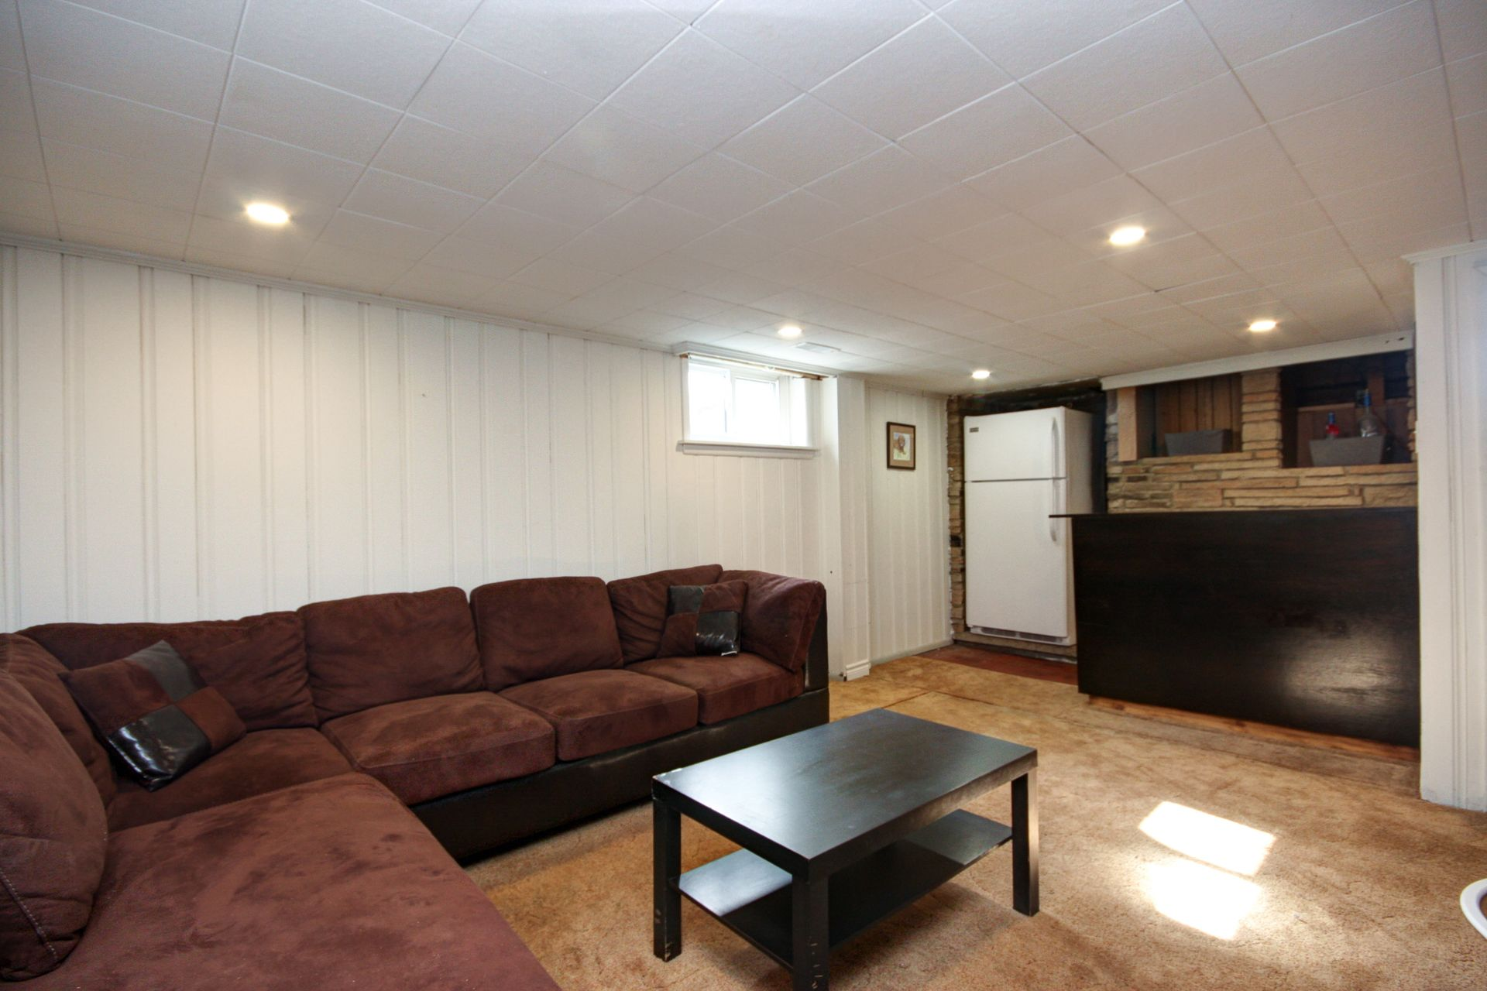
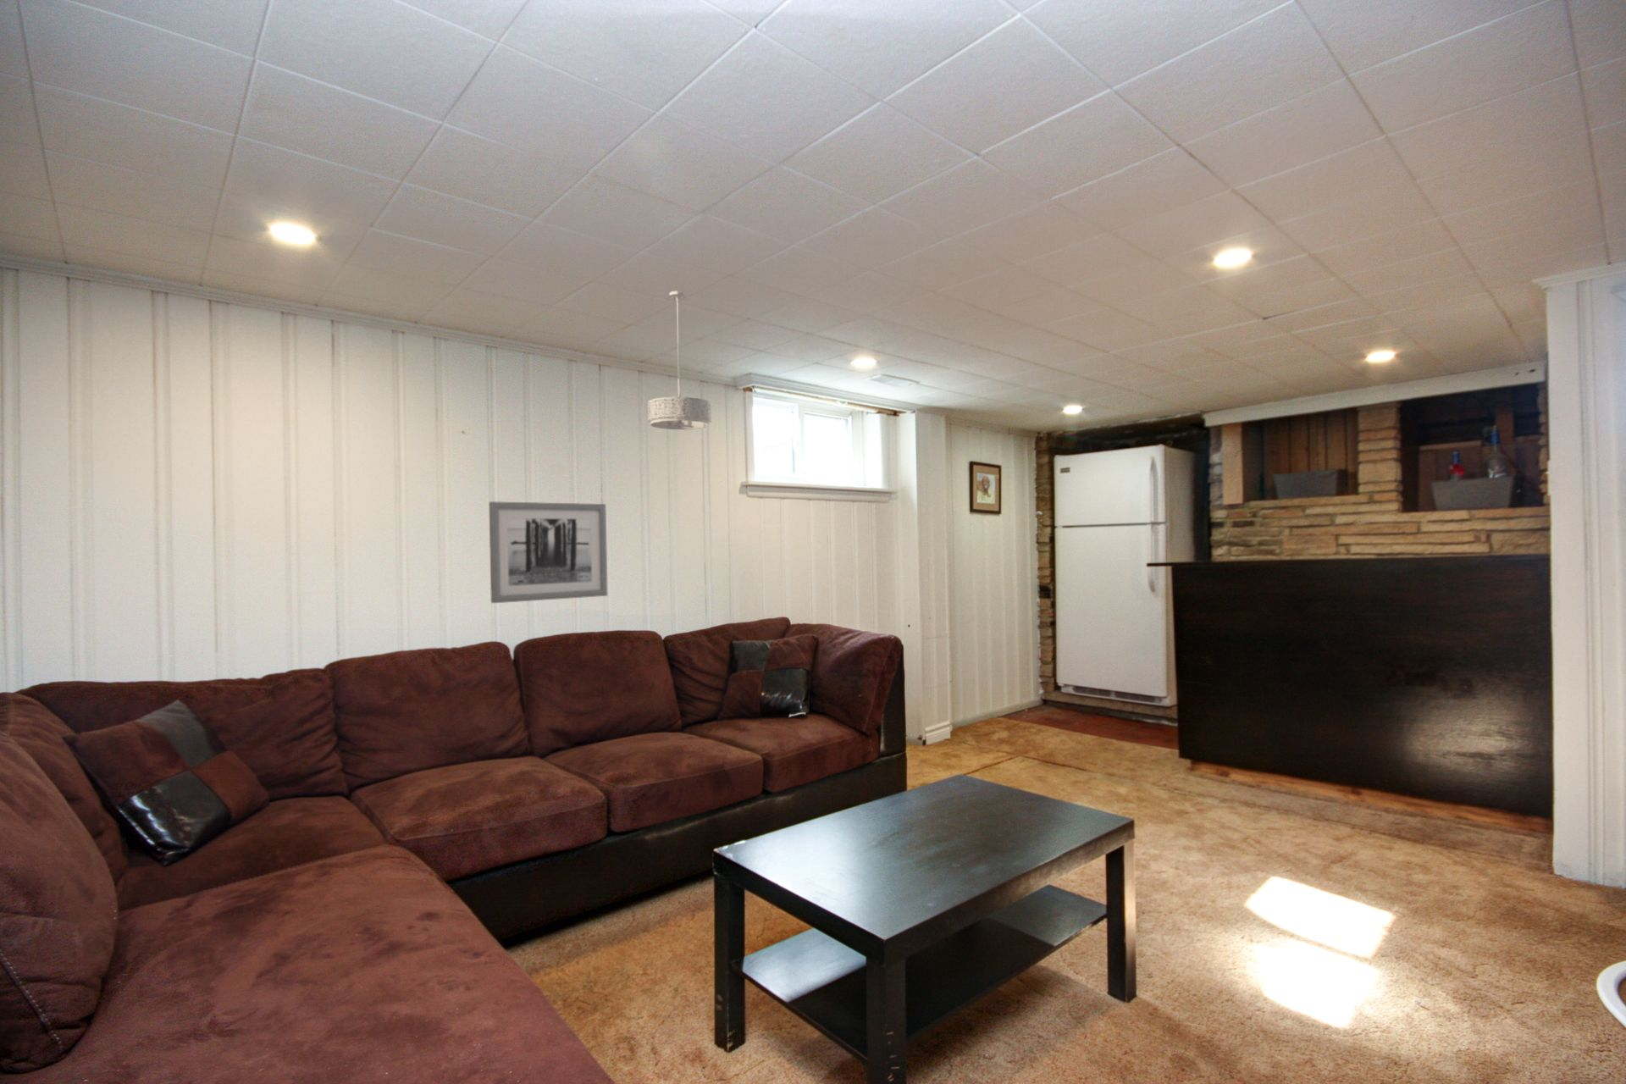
+ ceiling light fixture (679, 361)
+ wall art (550, 550)
